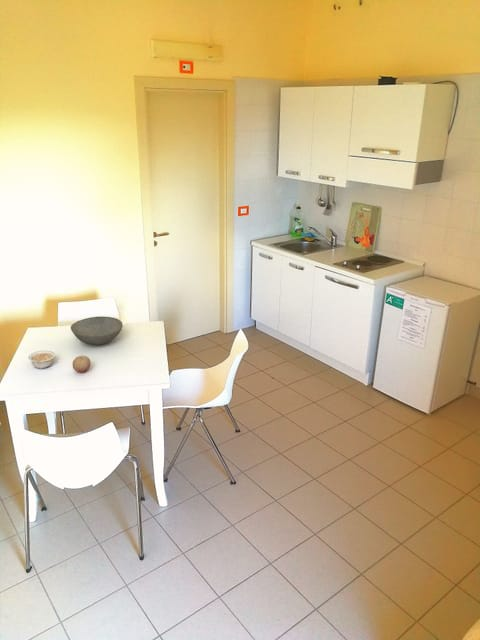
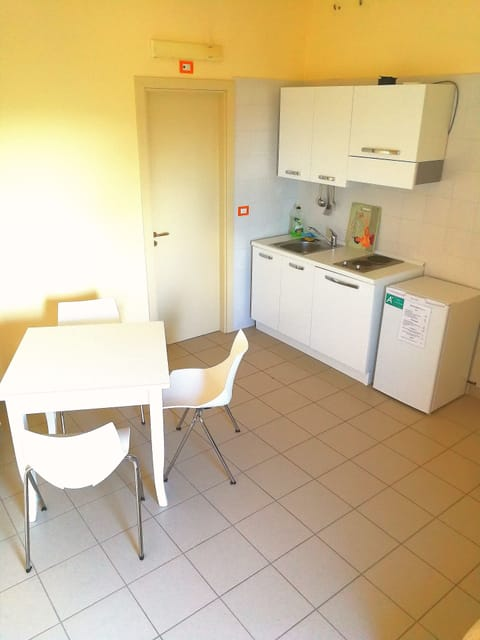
- legume (42, 359)
- bowl (97, 333)
- fruit (81, 364)
